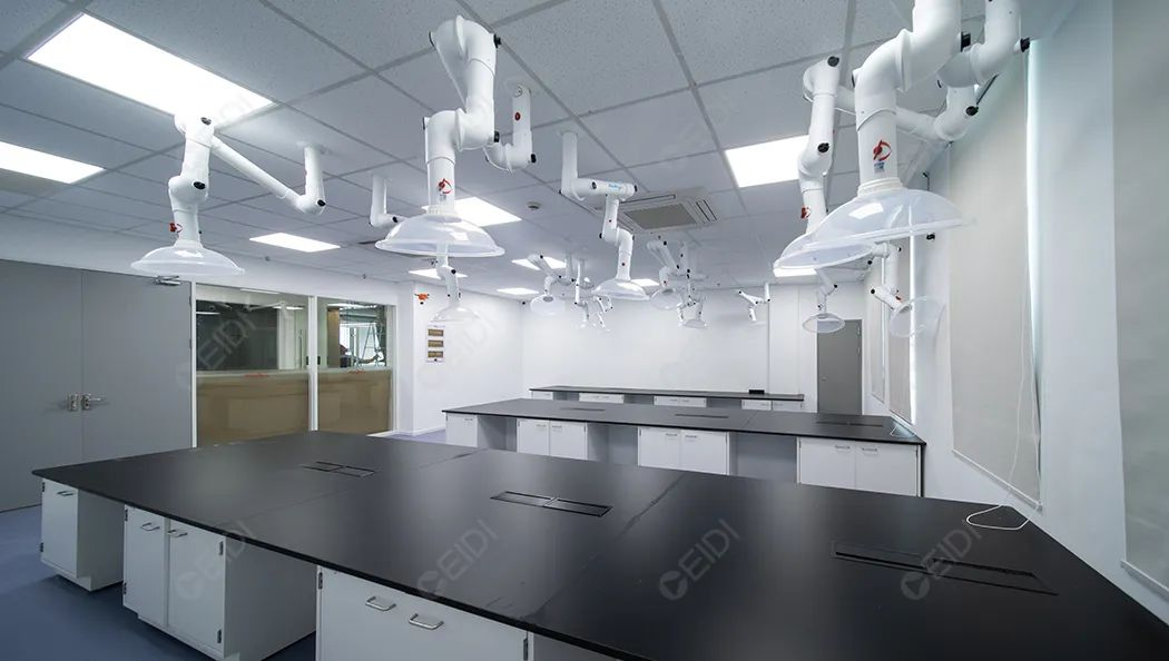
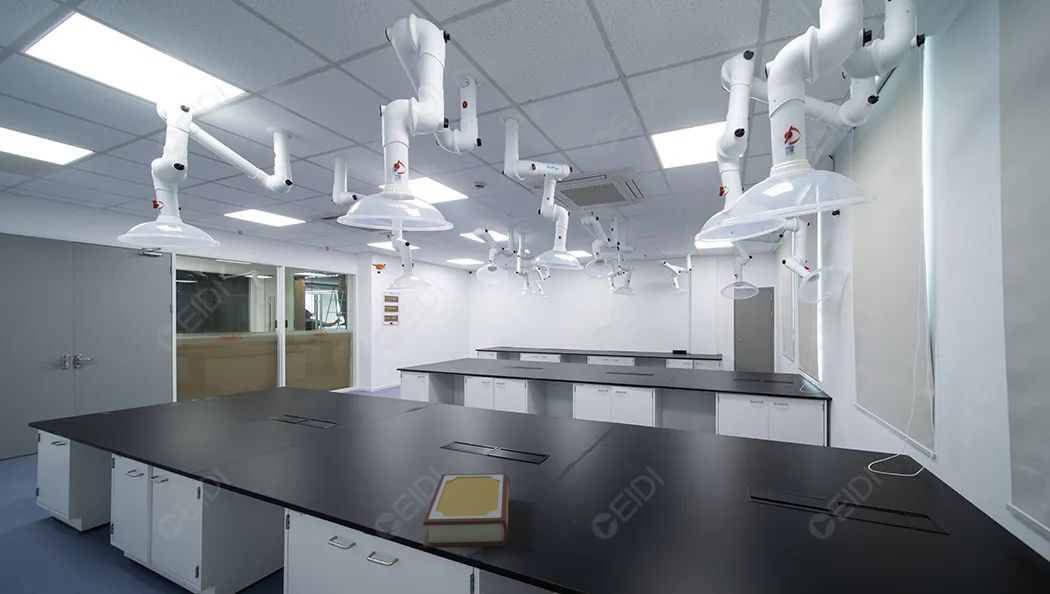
+ book (471, 506)
